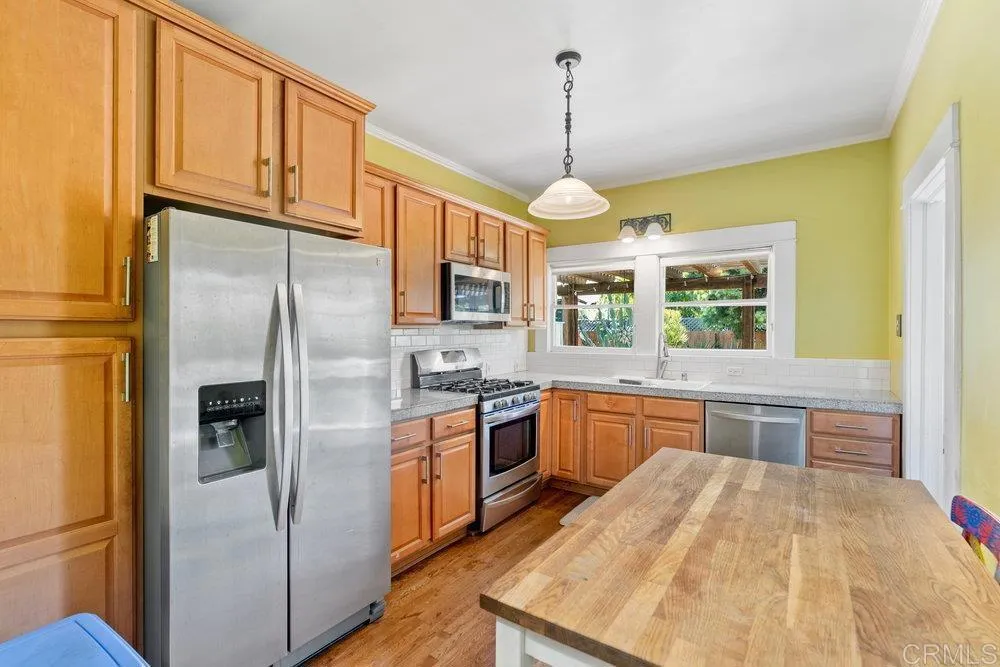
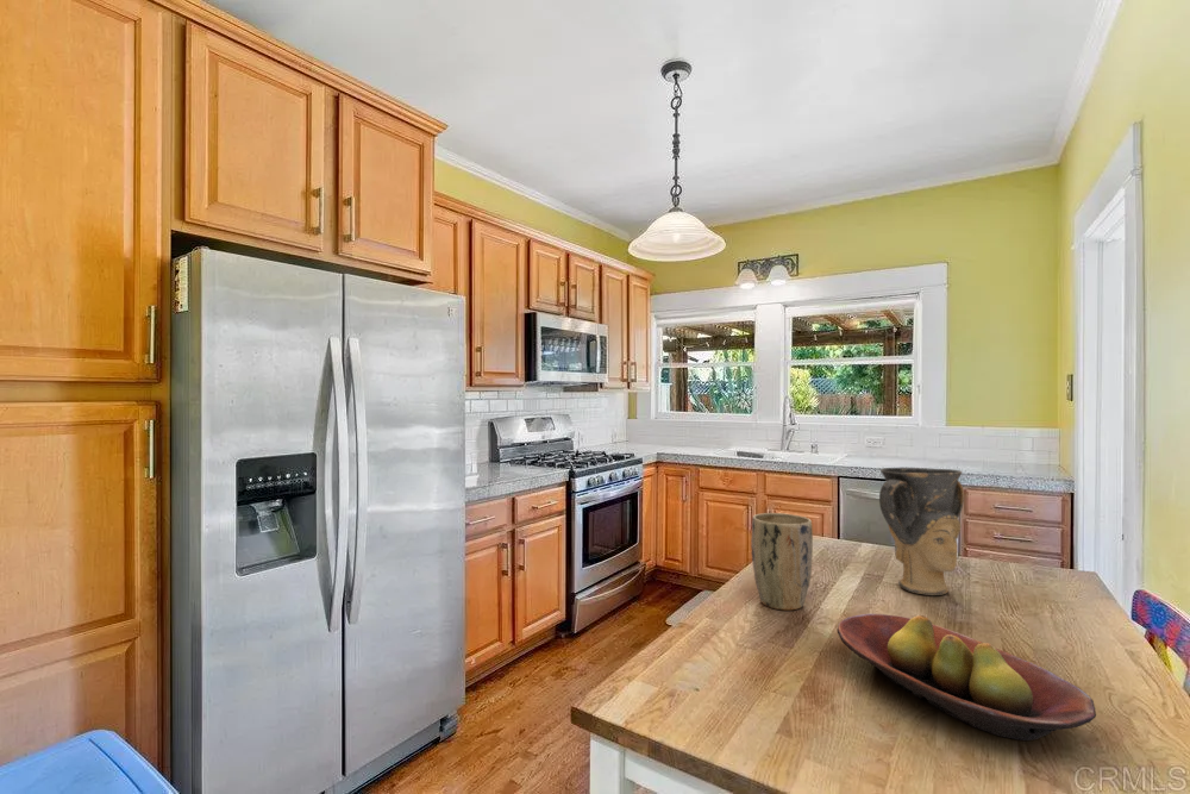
+ fruit bowl (947, 661)
+ vase (921, 527)
+ plant pot (781, 559)
